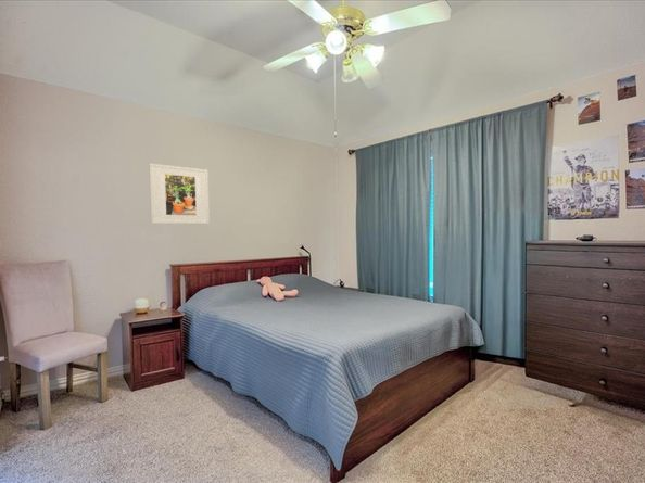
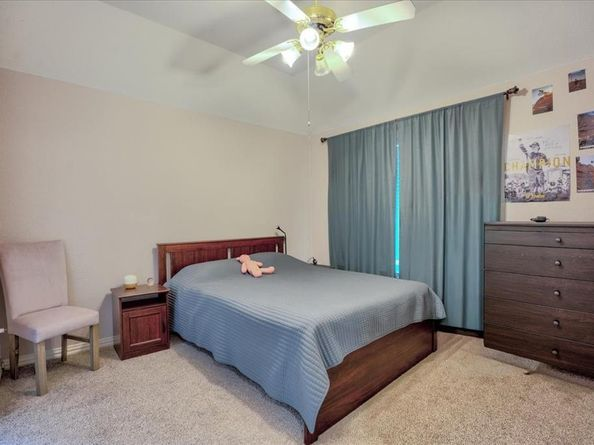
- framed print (180, 195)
